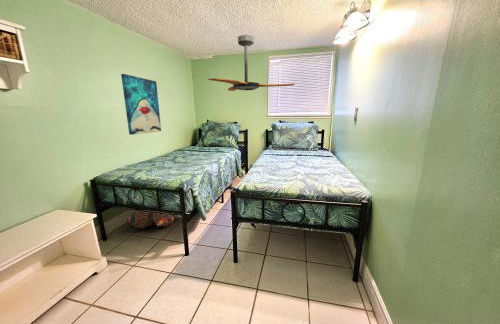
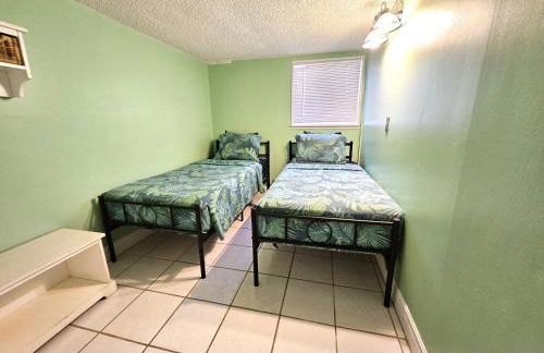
- wall art (143, 106)
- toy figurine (150, 214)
- ceiling fan (247, 64)
